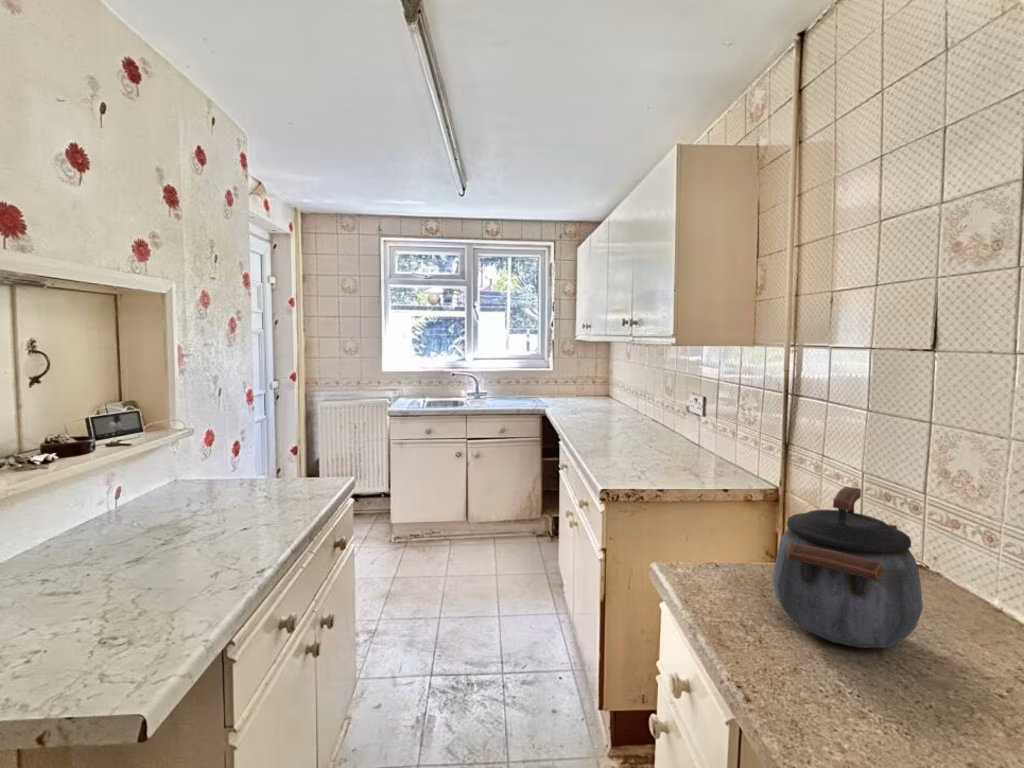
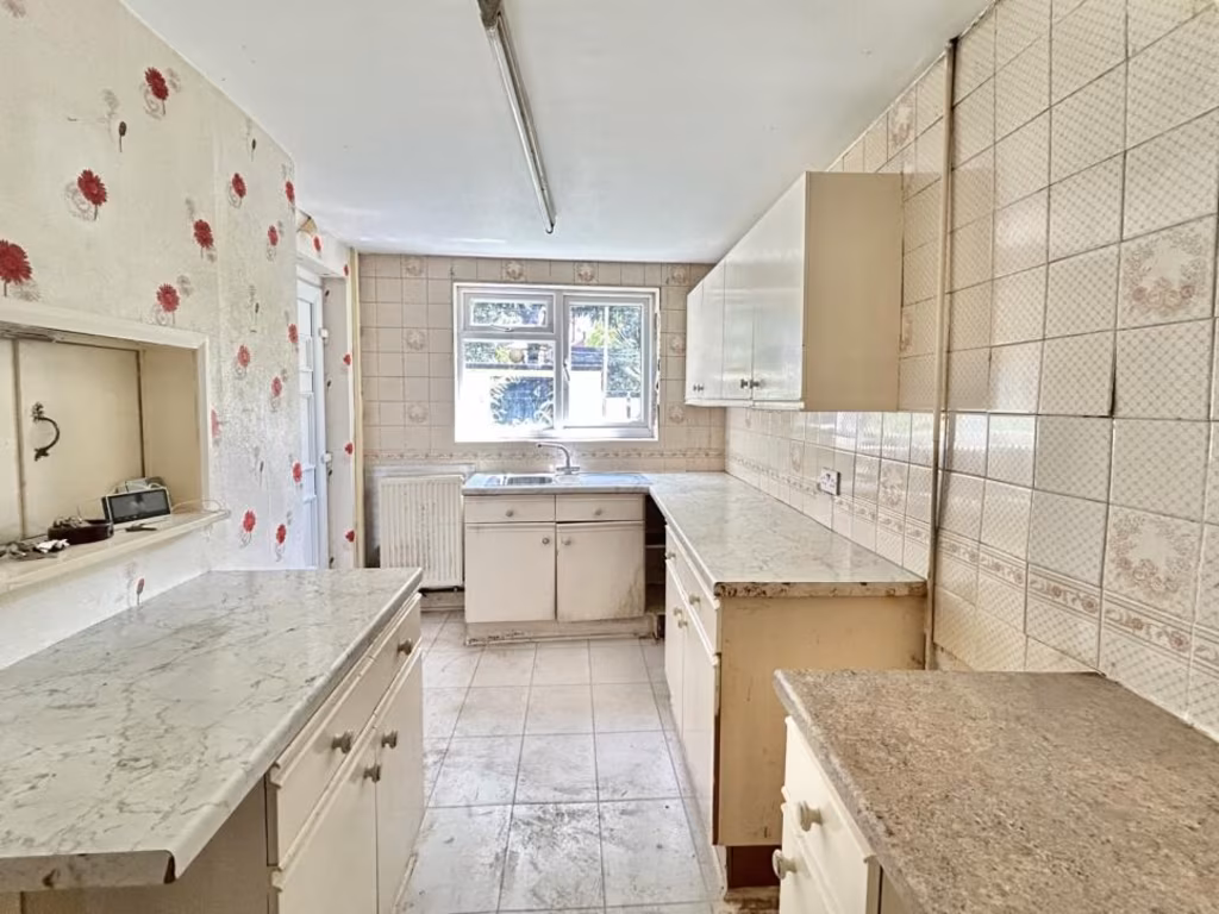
- kettle (844, 561)
